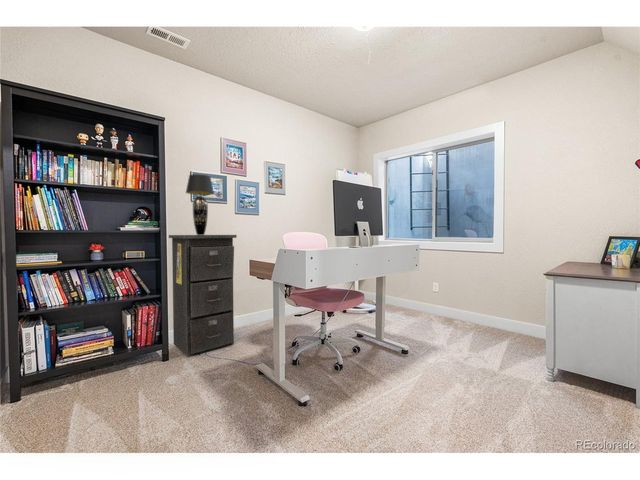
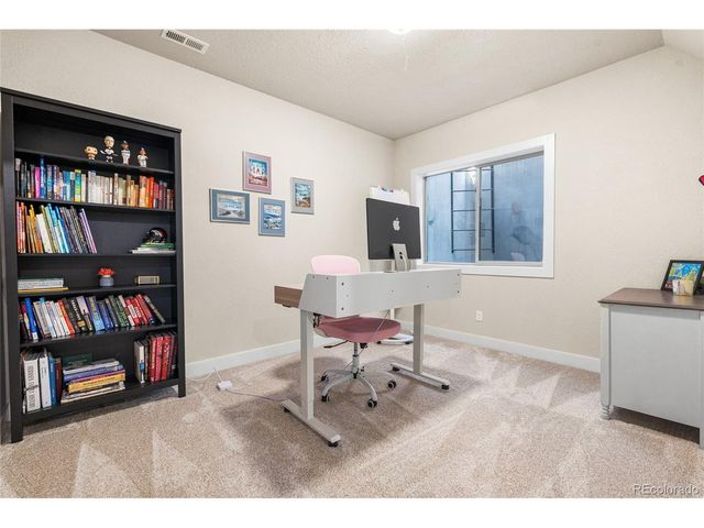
- filing cabinet (204, 290)
- table lamp (200, 205)
